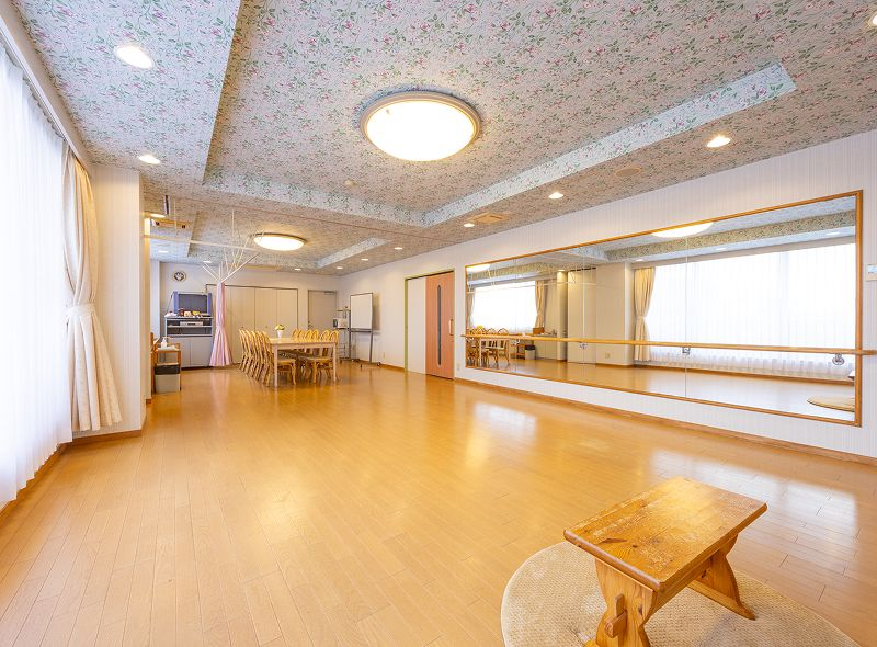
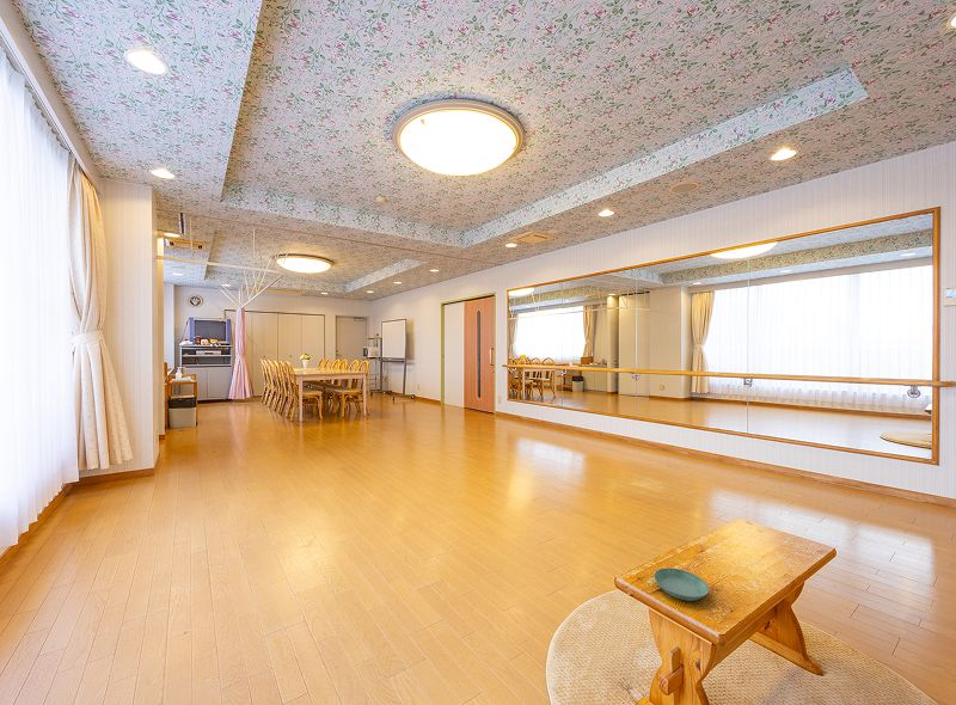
+ saucer (680, 586)
